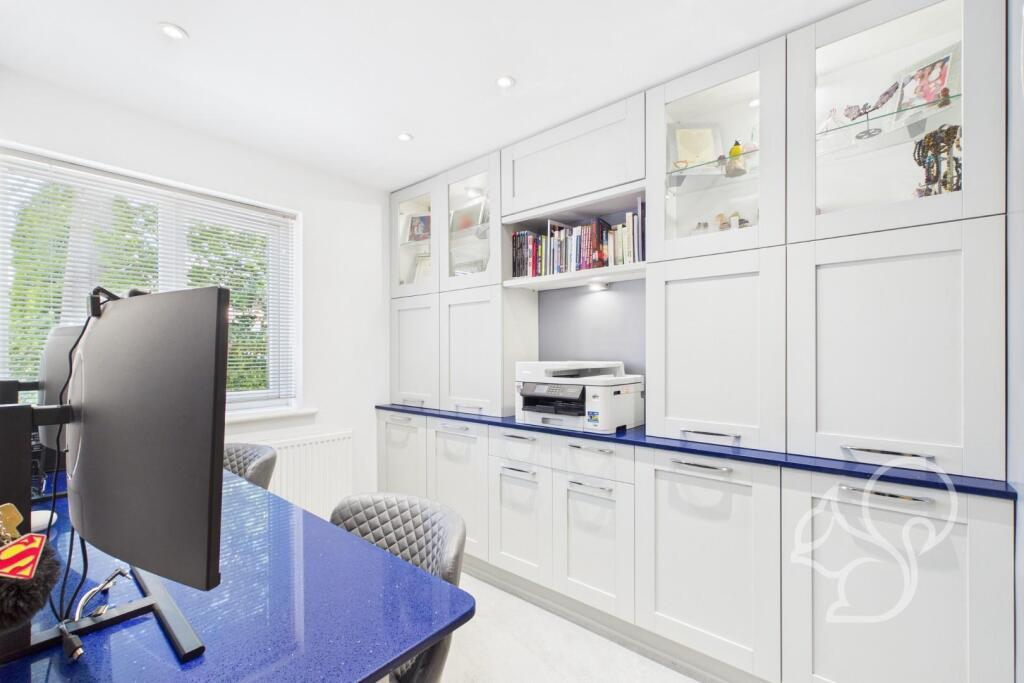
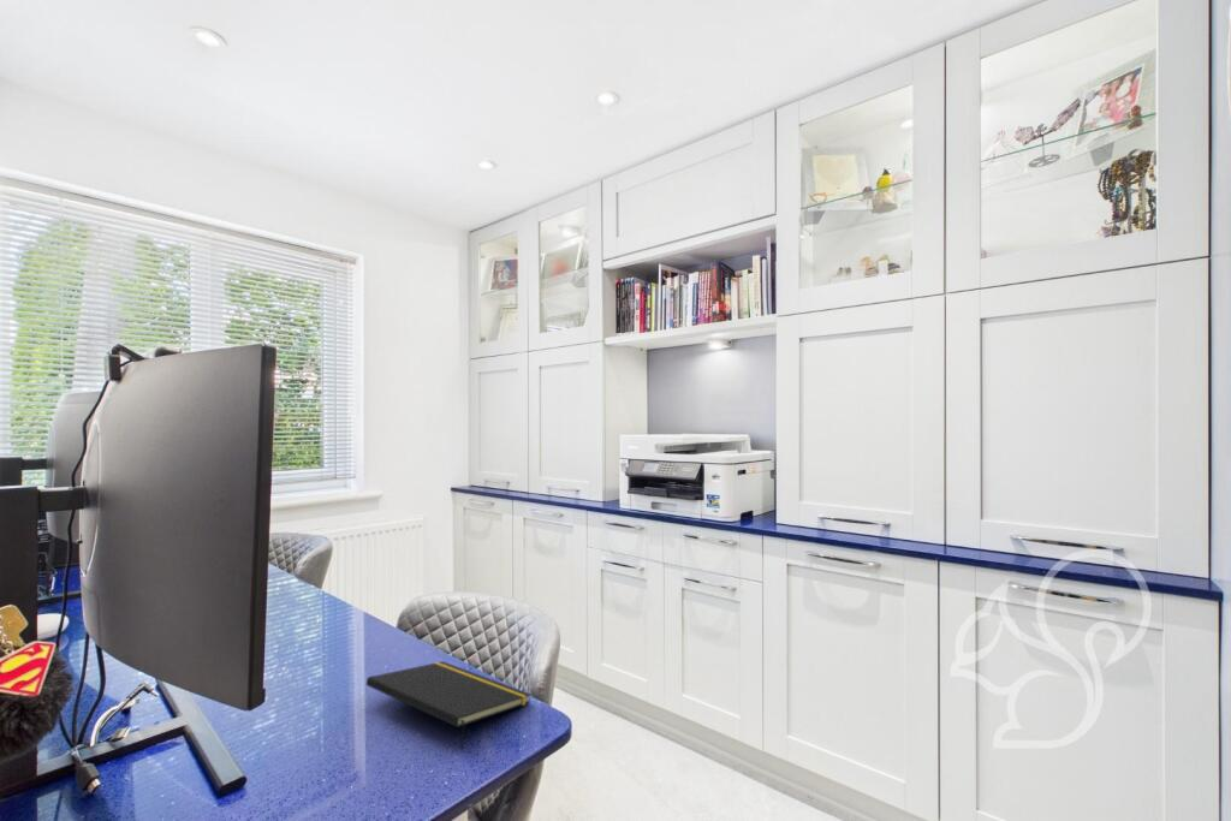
+ notepad (448, 690)
